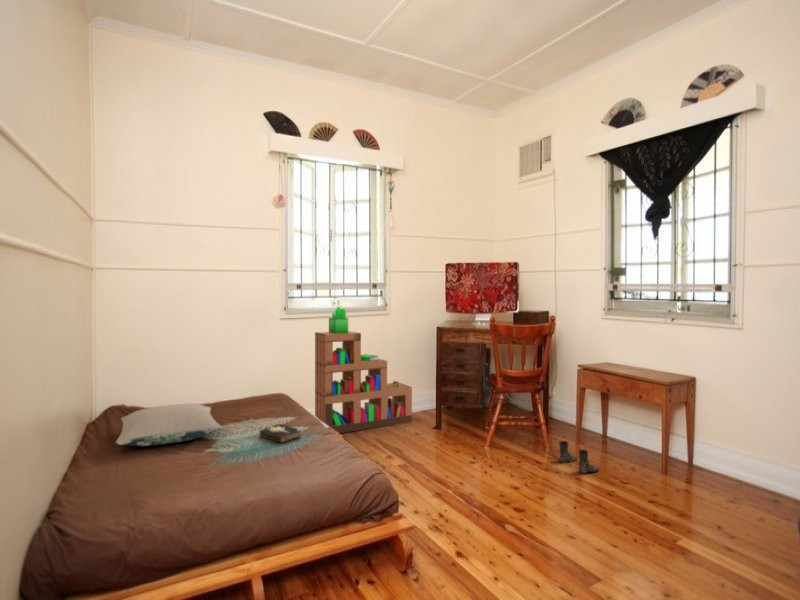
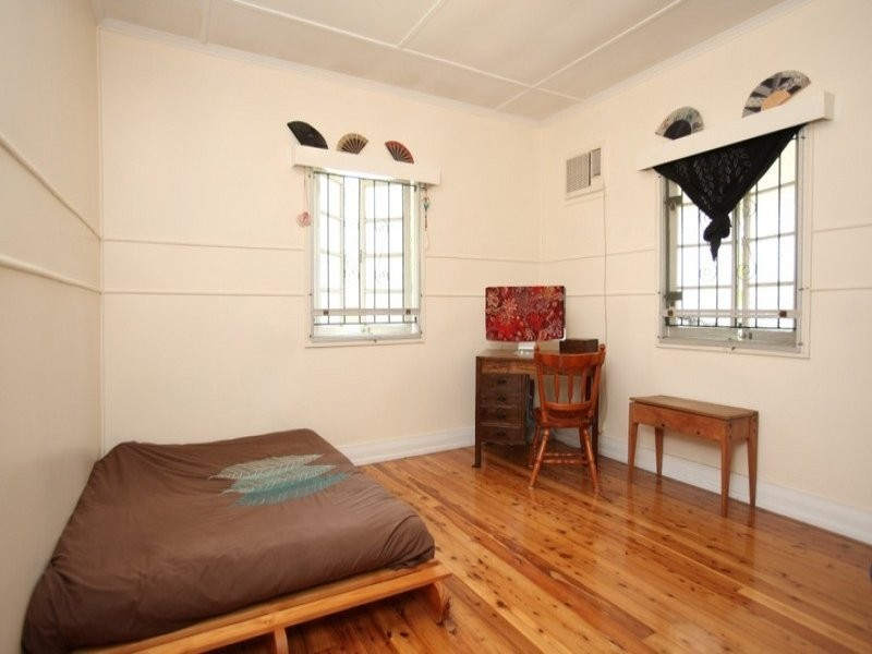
- pillow (169, 423)
- hardback book (280, 432)
- bookshelf (364, 365)
- boots (579, 455)
